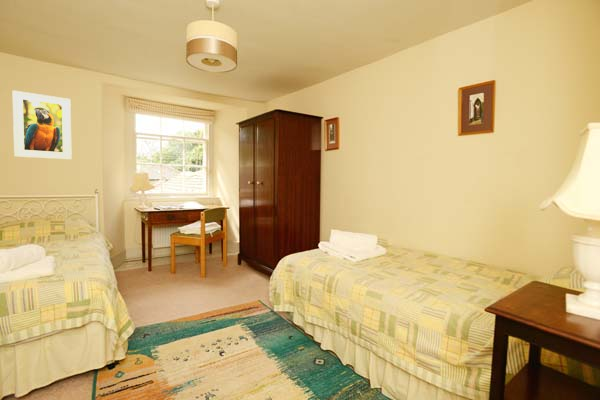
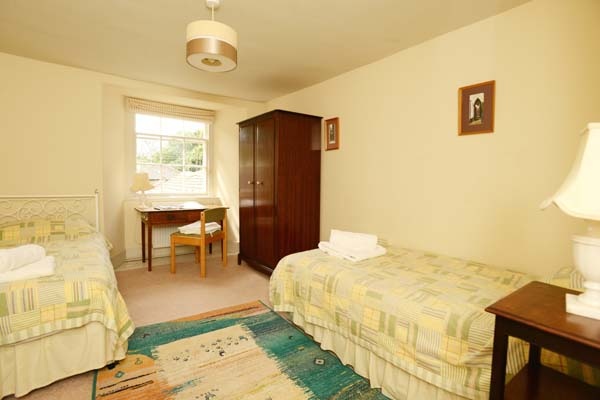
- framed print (43, 126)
